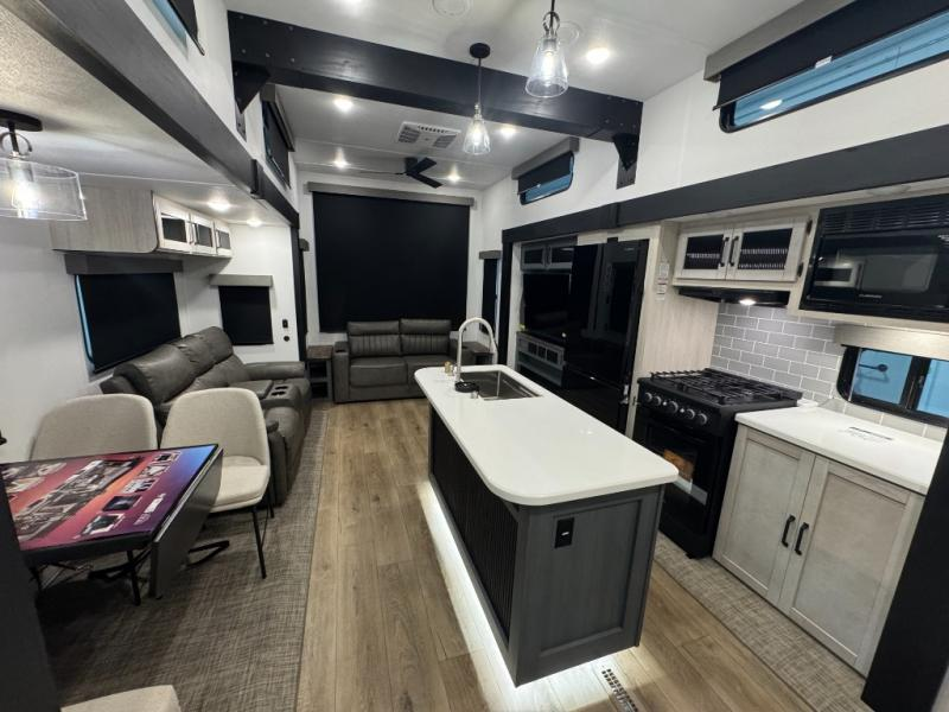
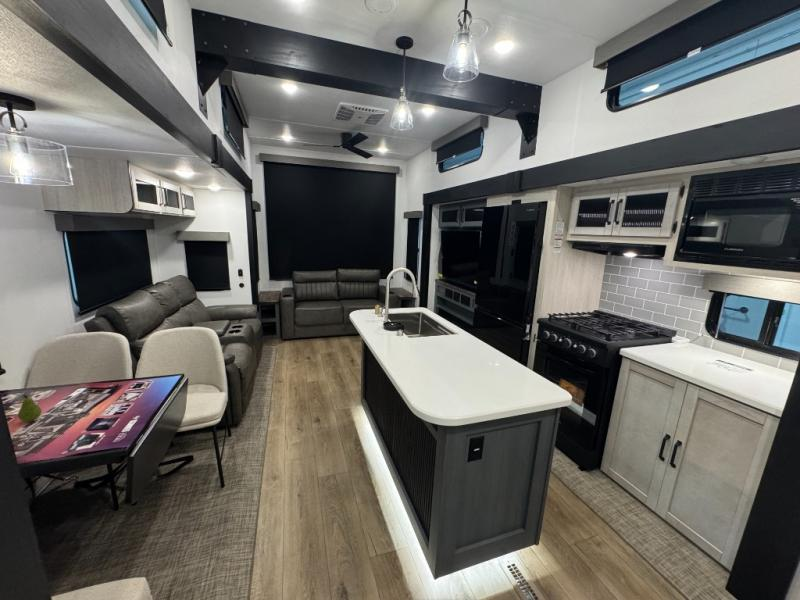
+ fruit (28, 407)
